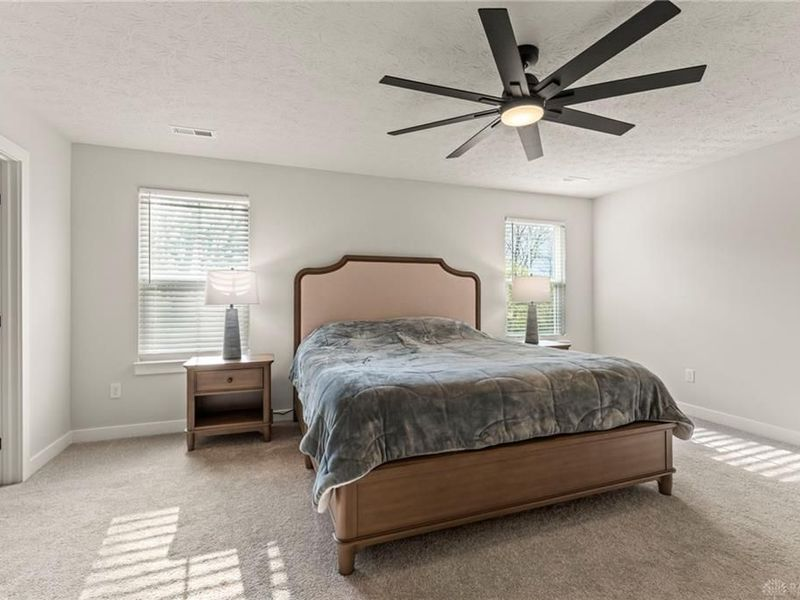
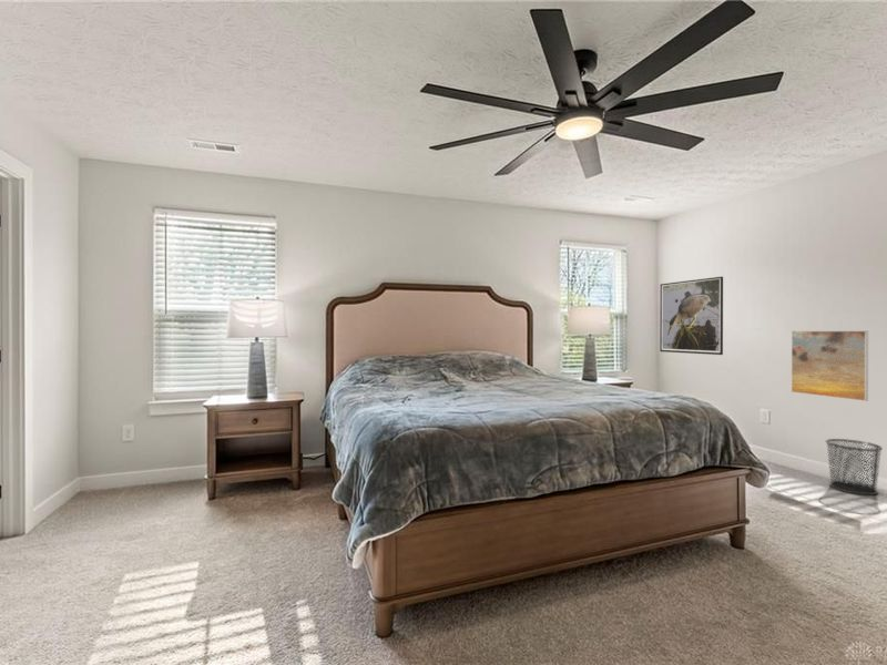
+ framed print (827, 362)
+ waste bin (853, 466)
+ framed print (689, 316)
